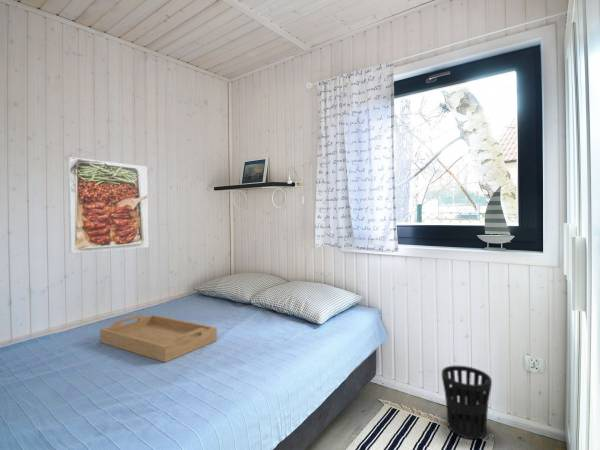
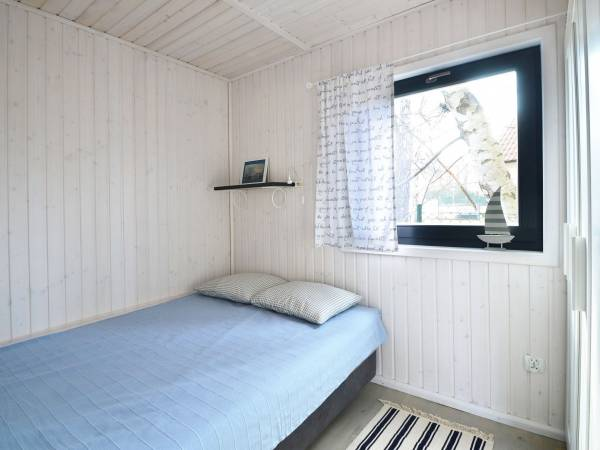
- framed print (111, 206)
- serving tray (158, 332)
- wastebasket (466, 401)
